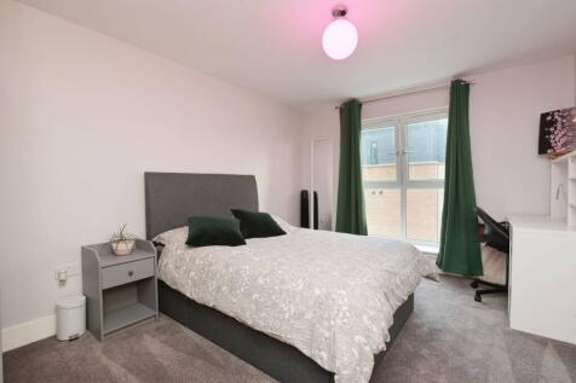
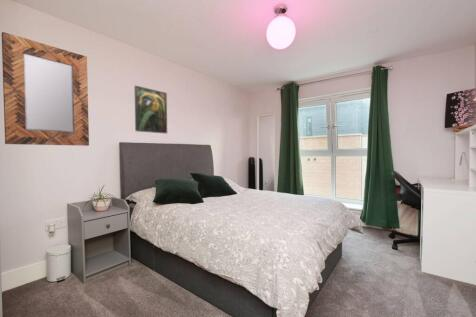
+ home mirror (50, 95)
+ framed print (151, 111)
